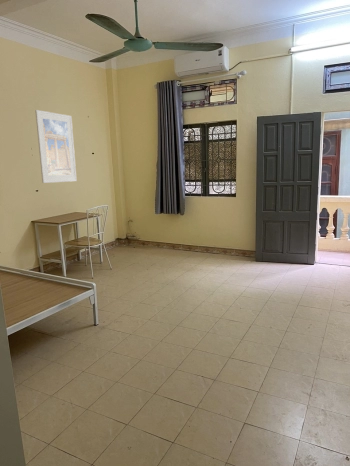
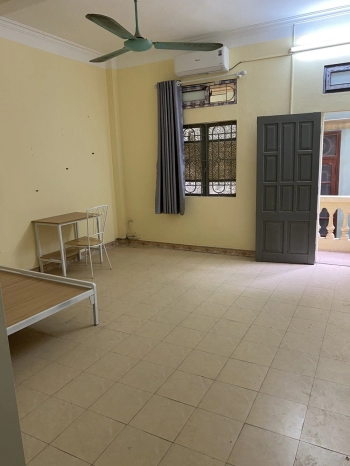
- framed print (57, 148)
